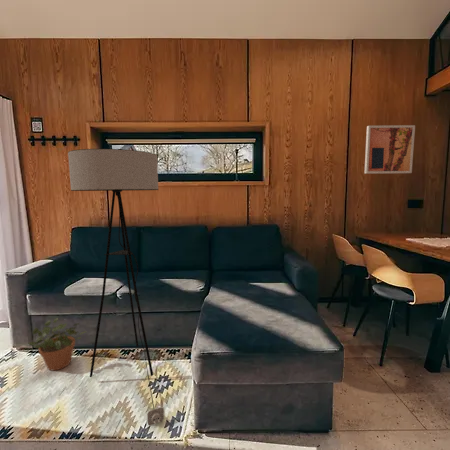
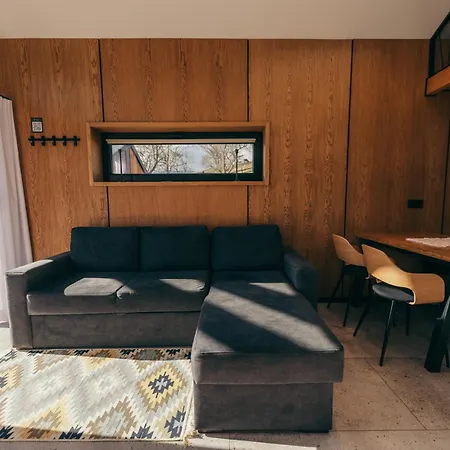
- floor lamp (126, 270)
- wall art (389, 149)
- potted plant (61, 343)
